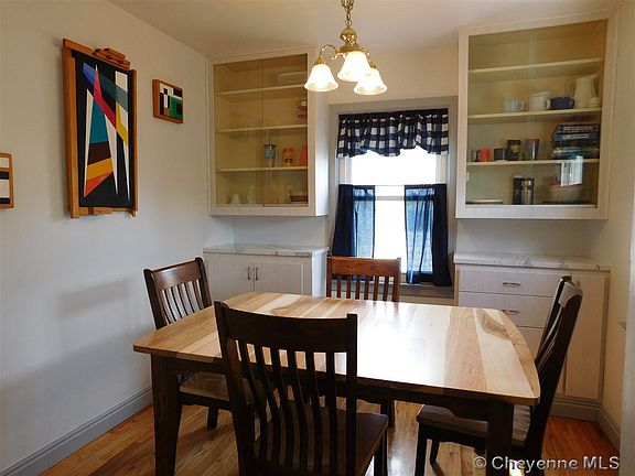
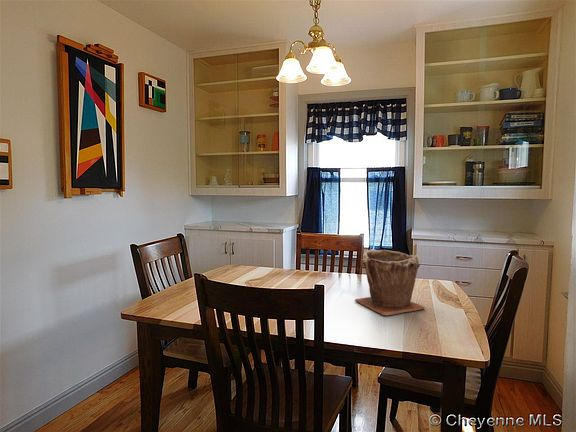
+ plant pot (389, 279)
